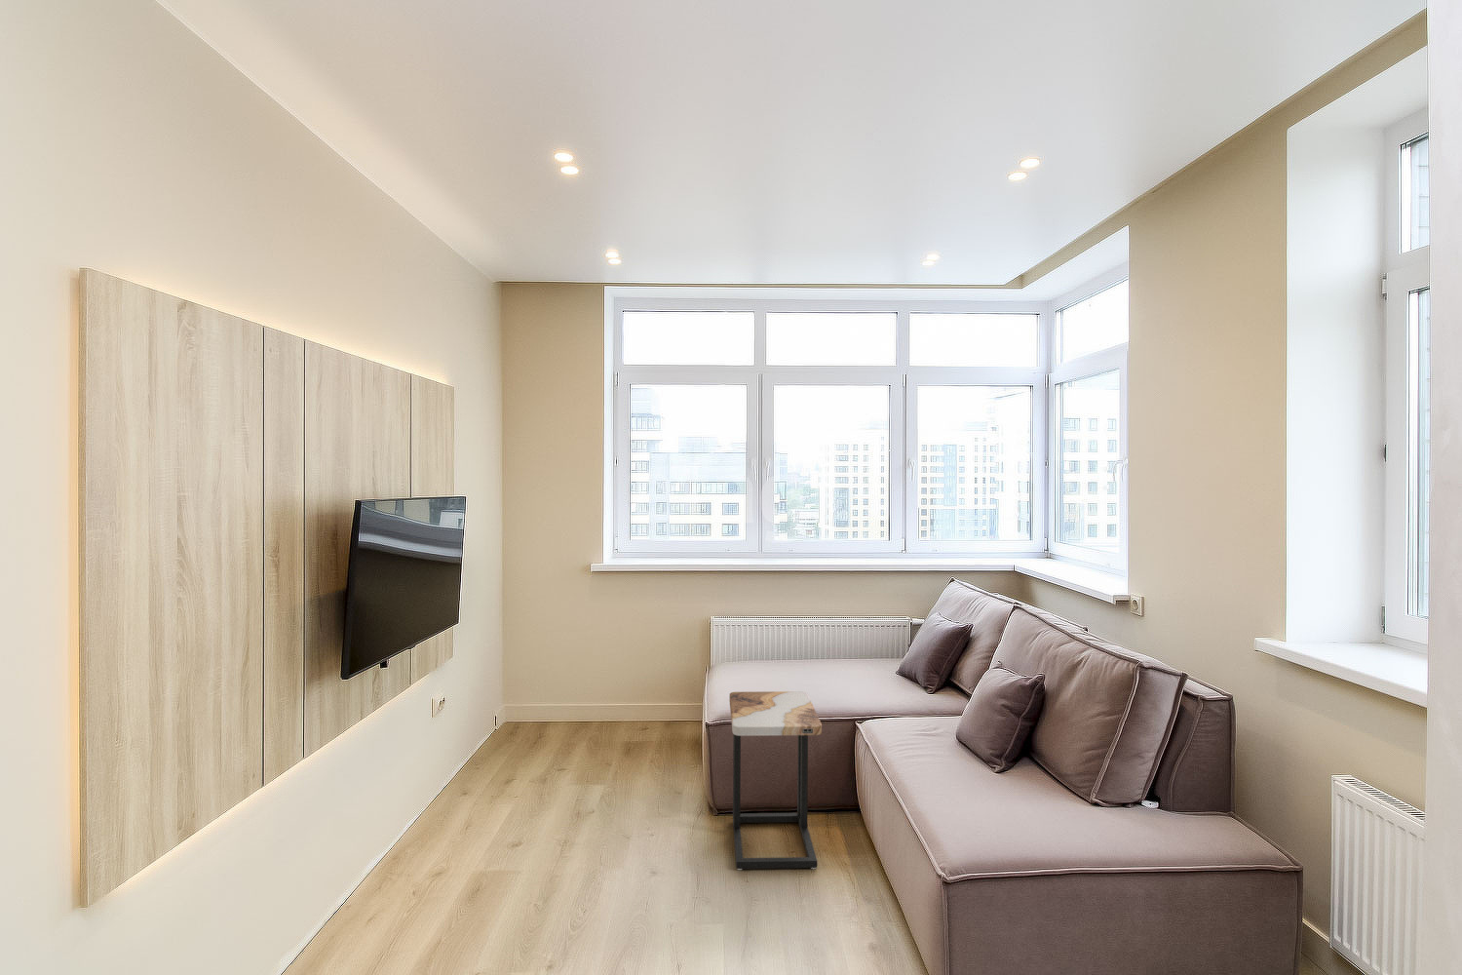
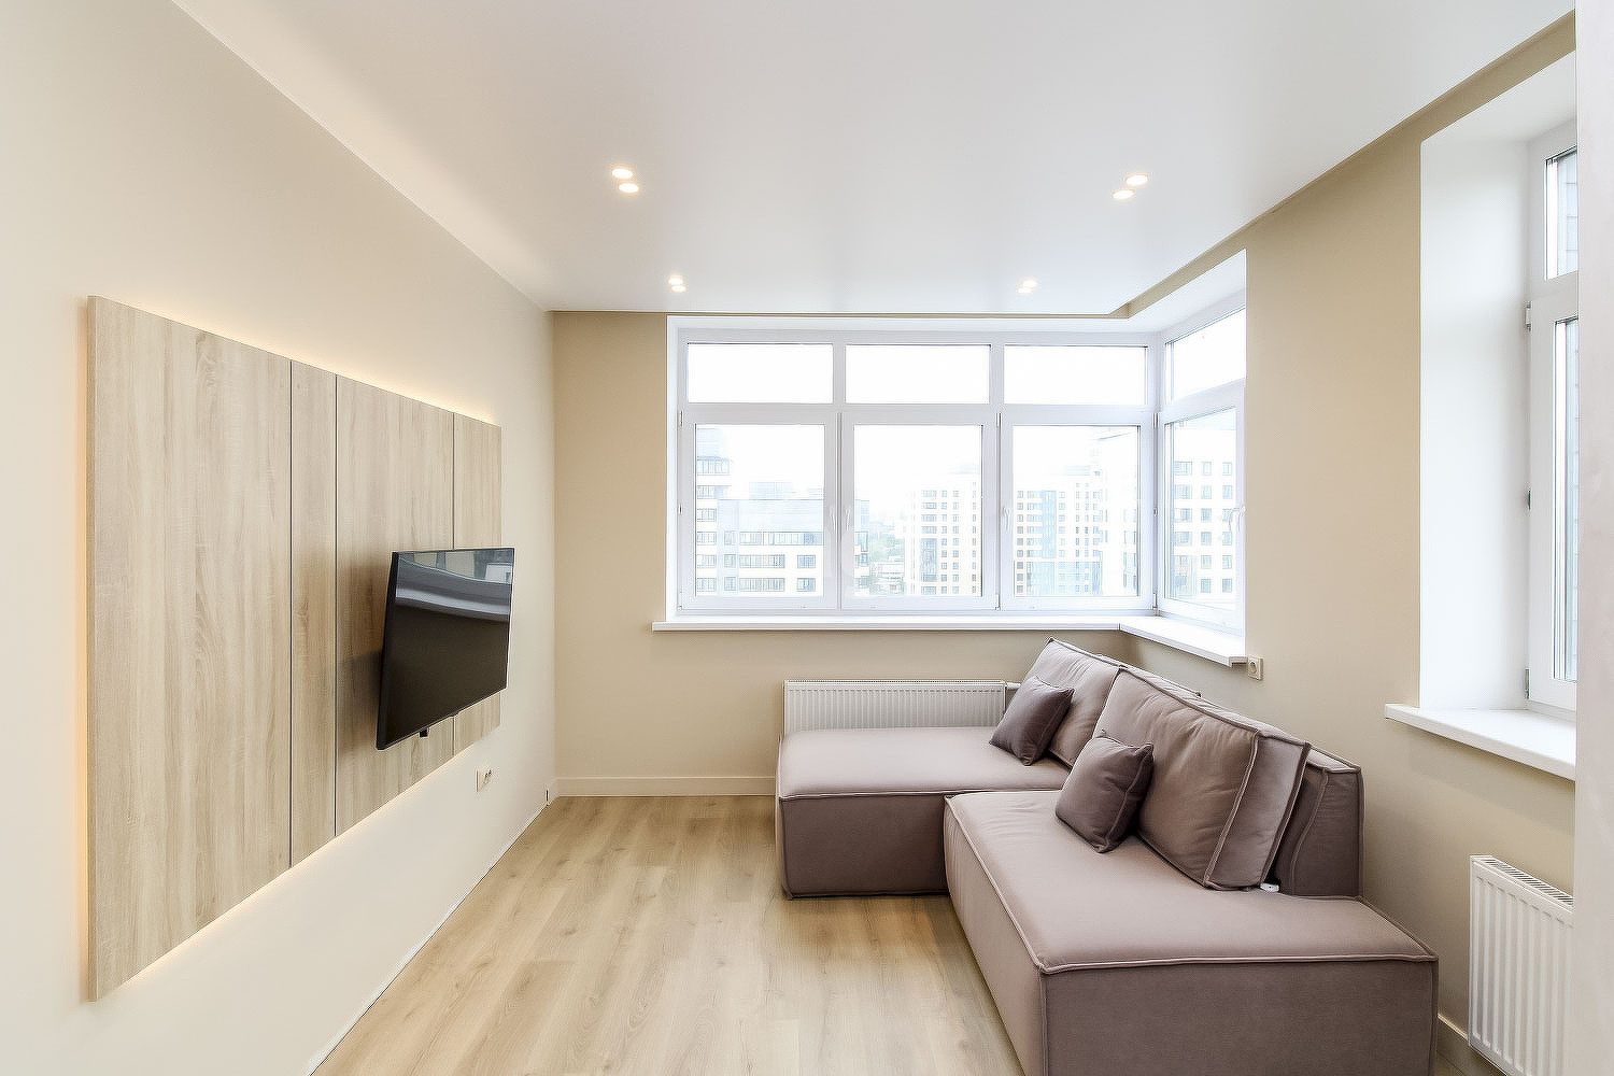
- side table (797, 774)
